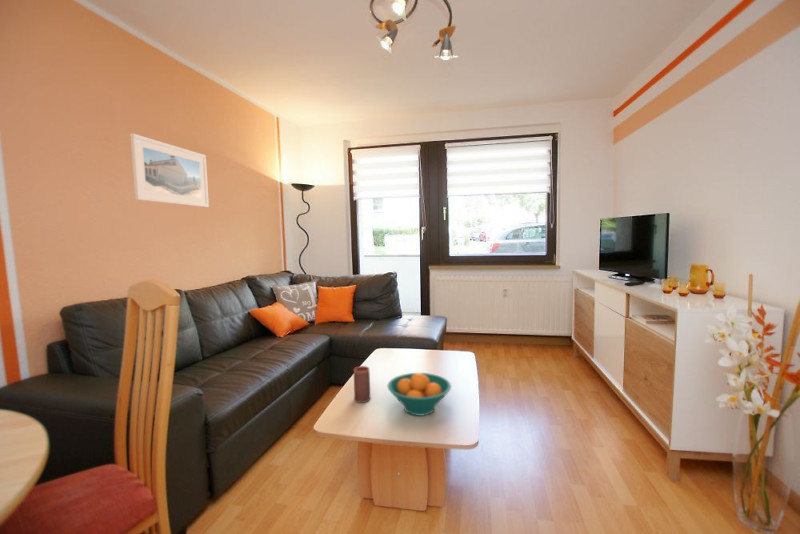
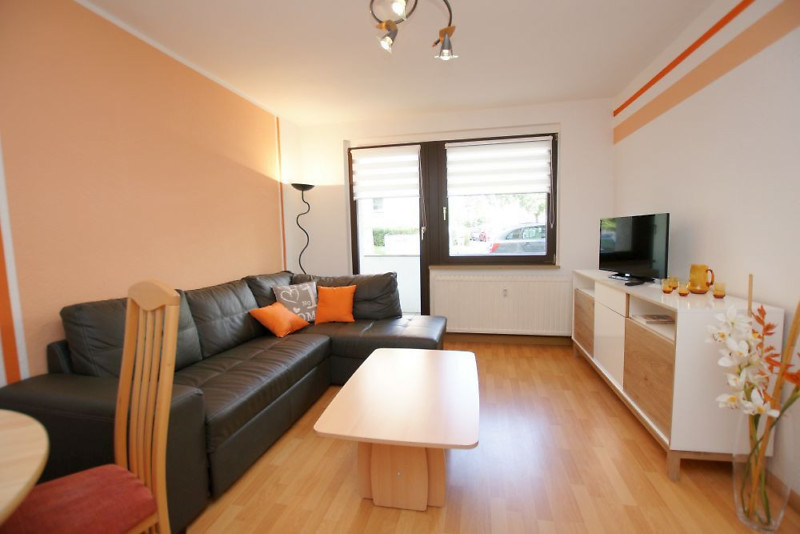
- candle (362, 384)
- fruit bowl (419, 391)
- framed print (174, 174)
